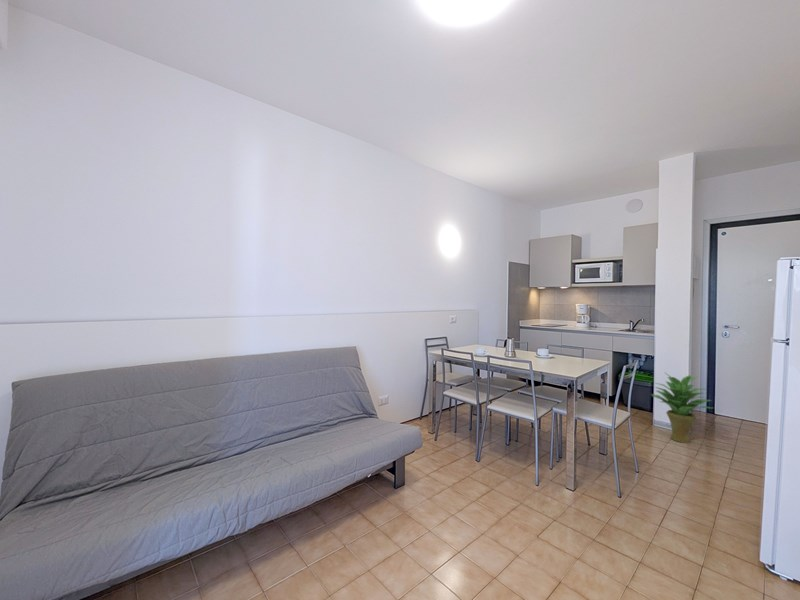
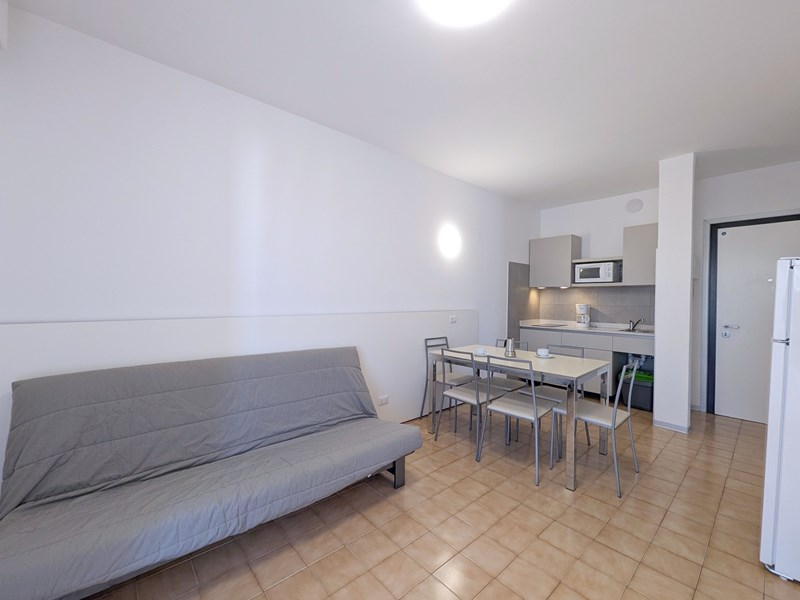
- potted plant (681, 406)
